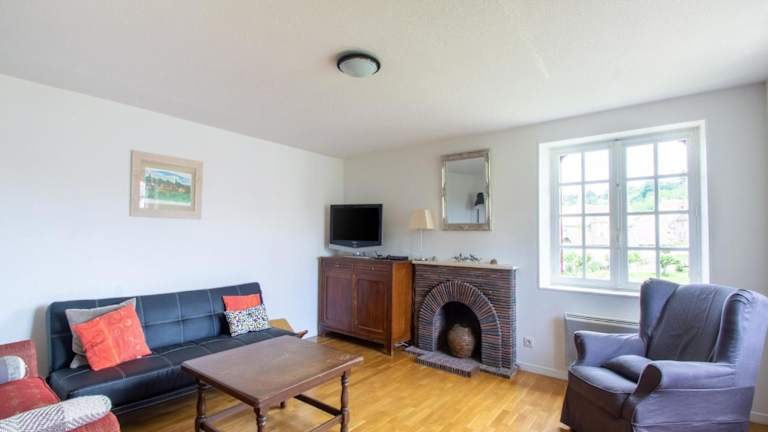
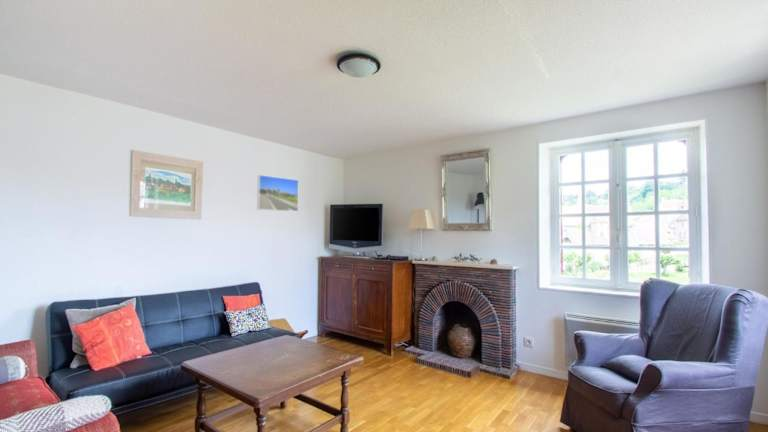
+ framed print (278, 194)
